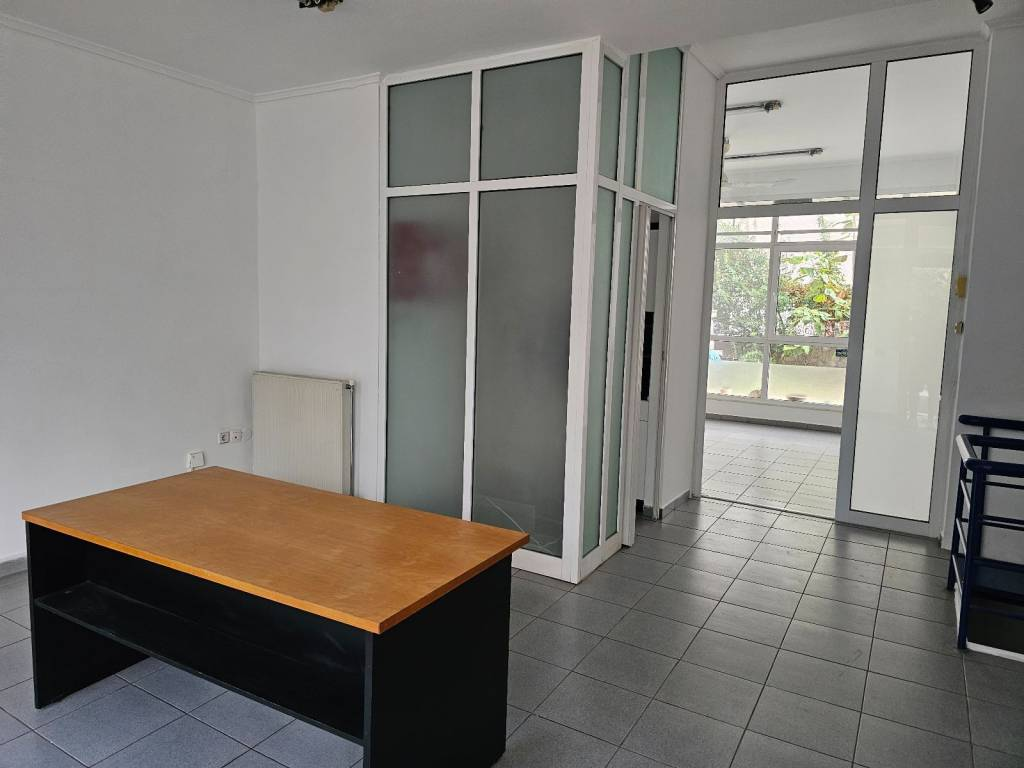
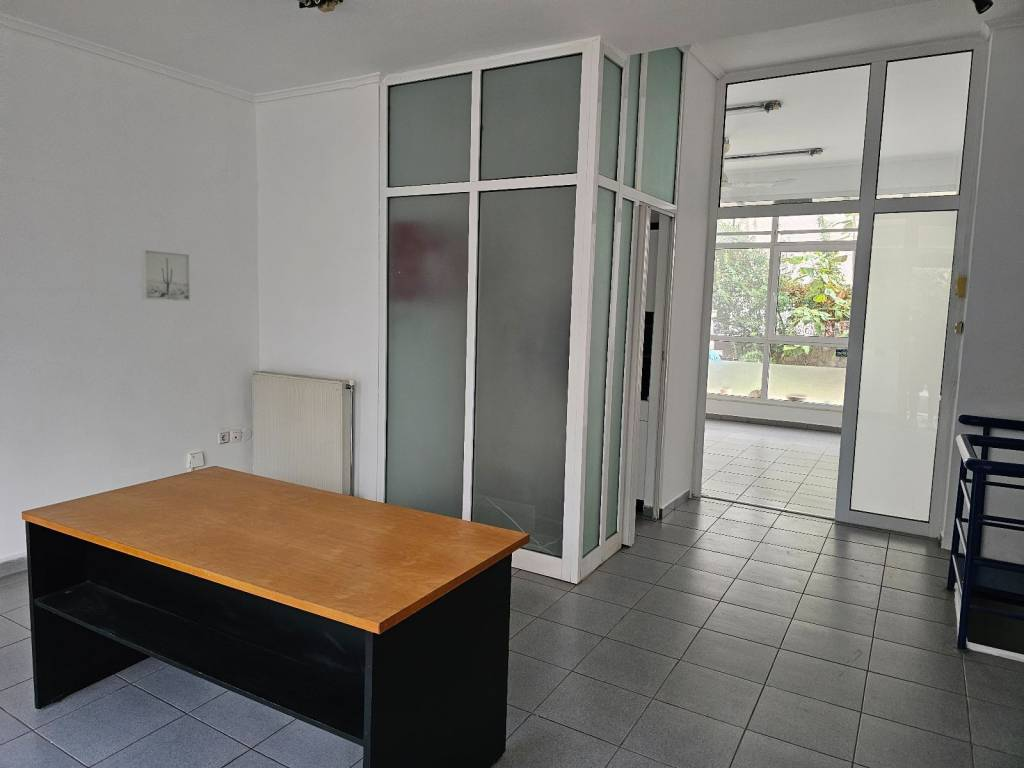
+ wall art (166, 276)
